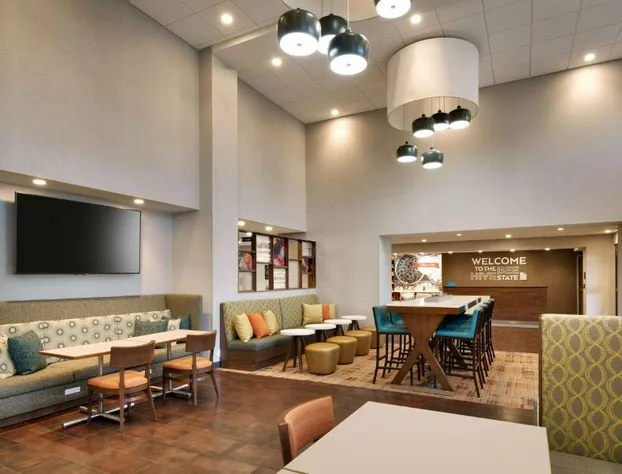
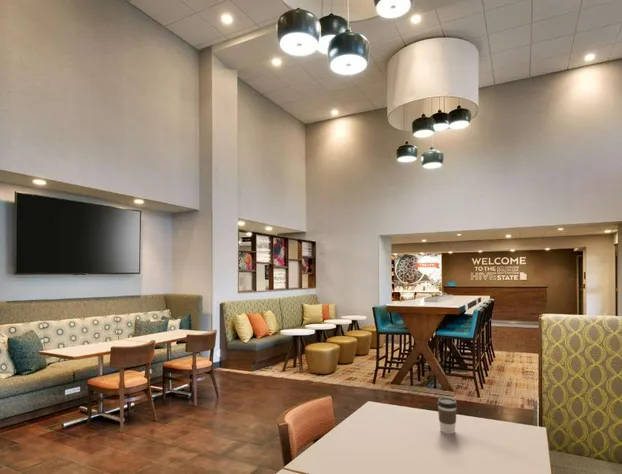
+ coffee cup (447, 415)
